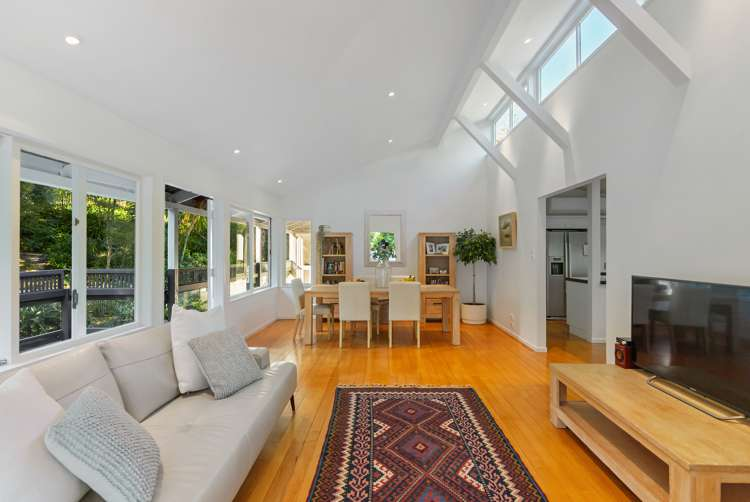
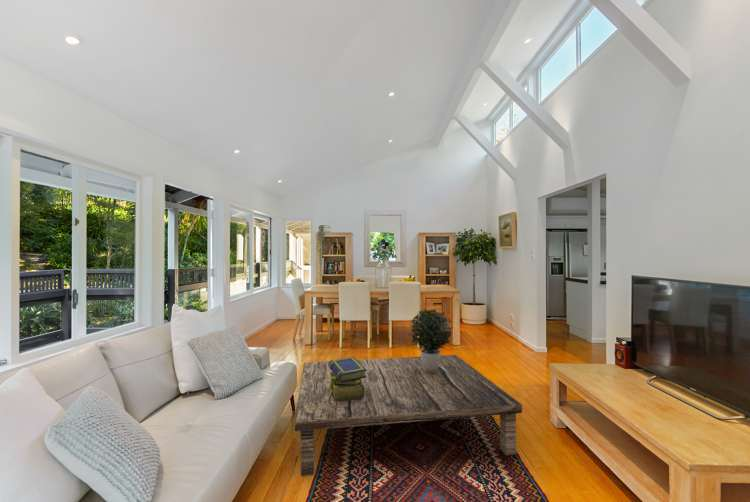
+ stack of books (347, 377)
+ potted plant (429, 339)
+ coffee table (395, 401)
